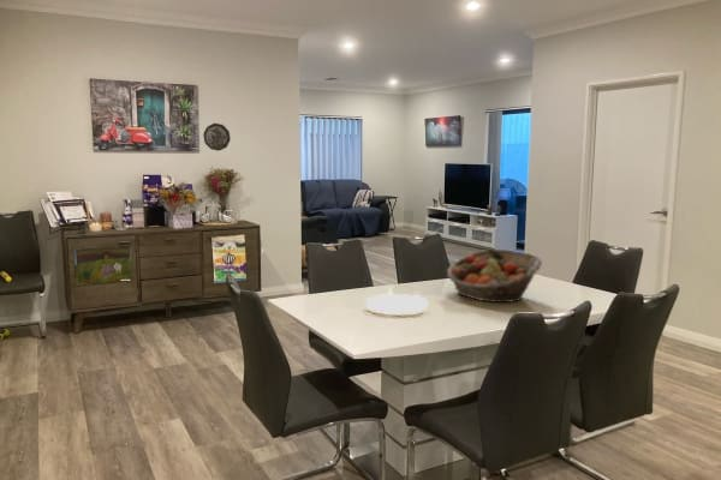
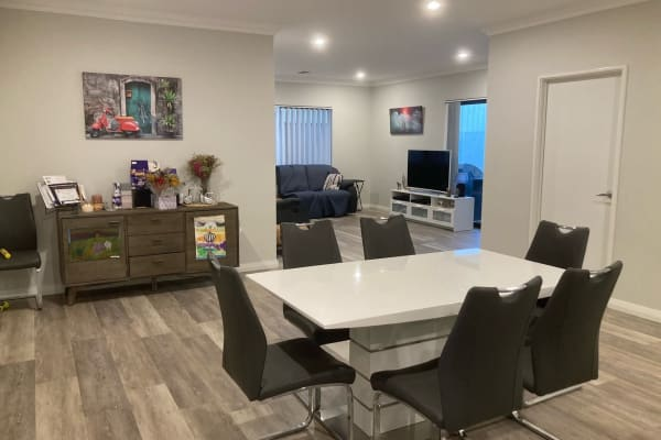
- decorative plate (216, 137)
- plate (397, 302)
- fruit basket (493, 274)
